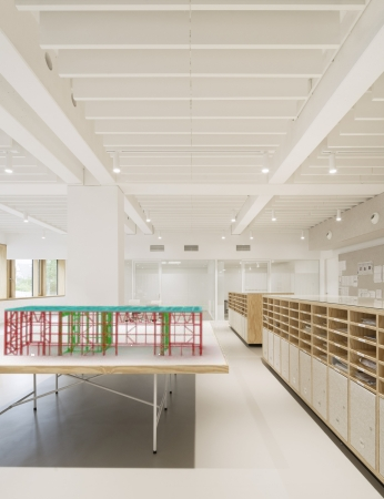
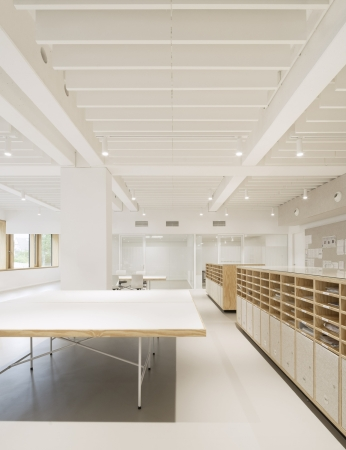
- architectural model (110, 327)
